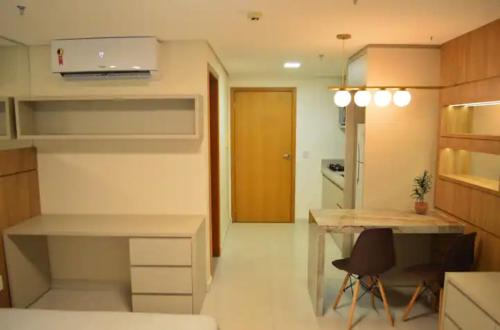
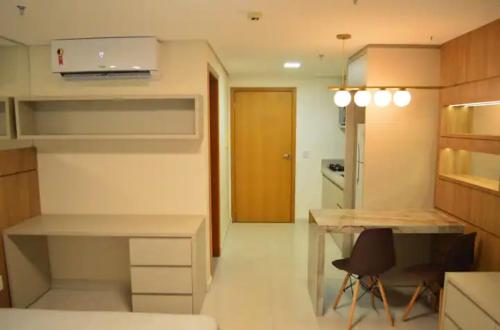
- potted plant (422, 192)
